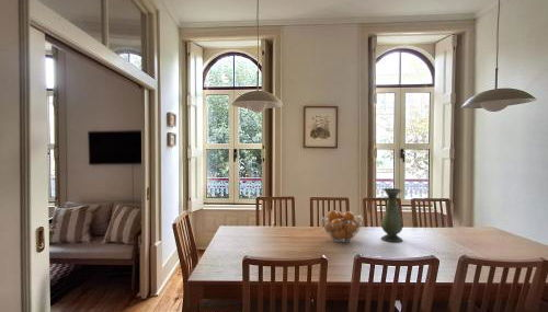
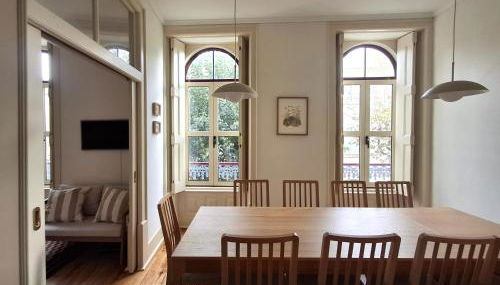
- fruit basket (341, 224)
- vase (391, 213)
